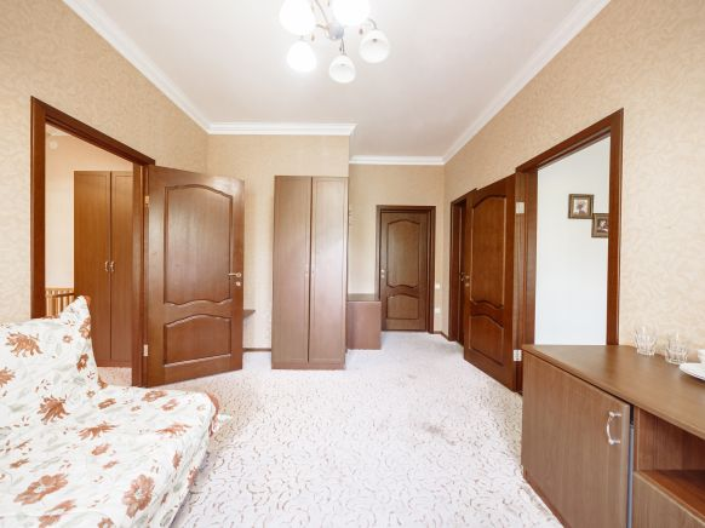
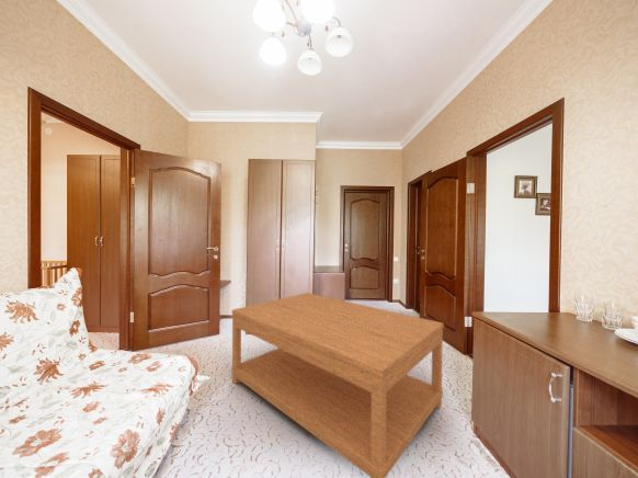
+ coffee table (329, 354)
